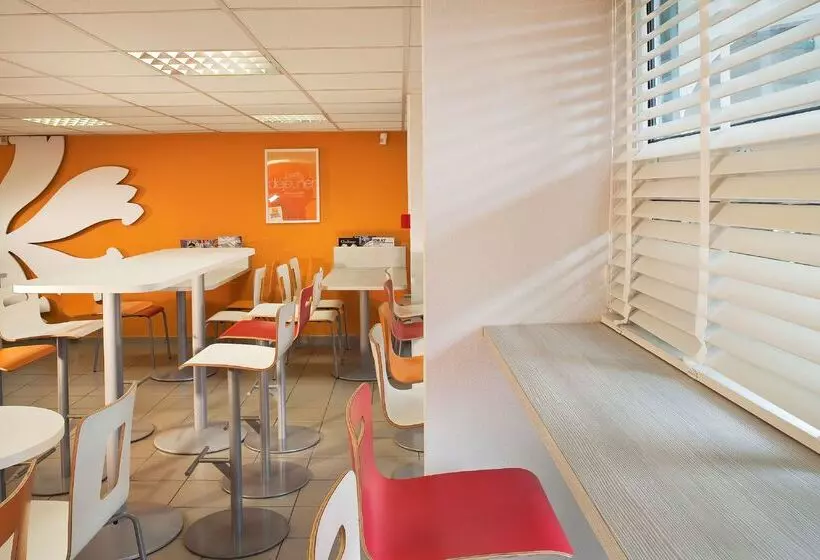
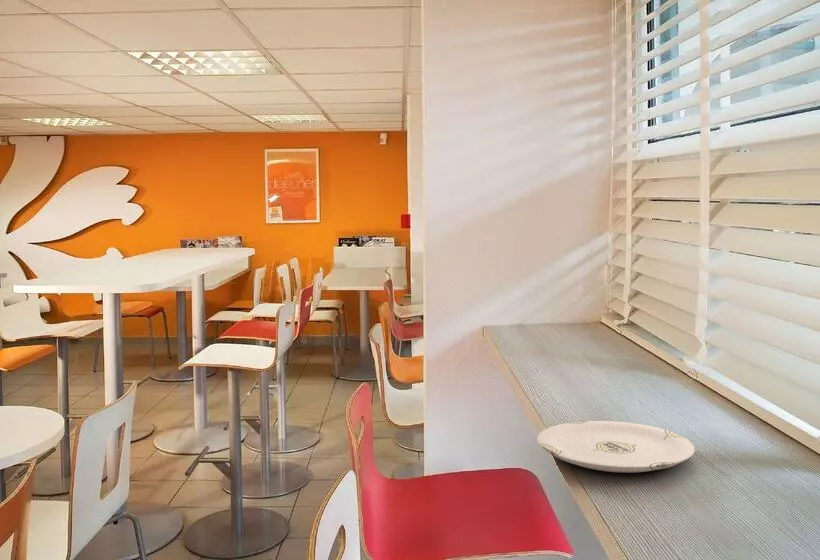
+ plate (613, 447)
